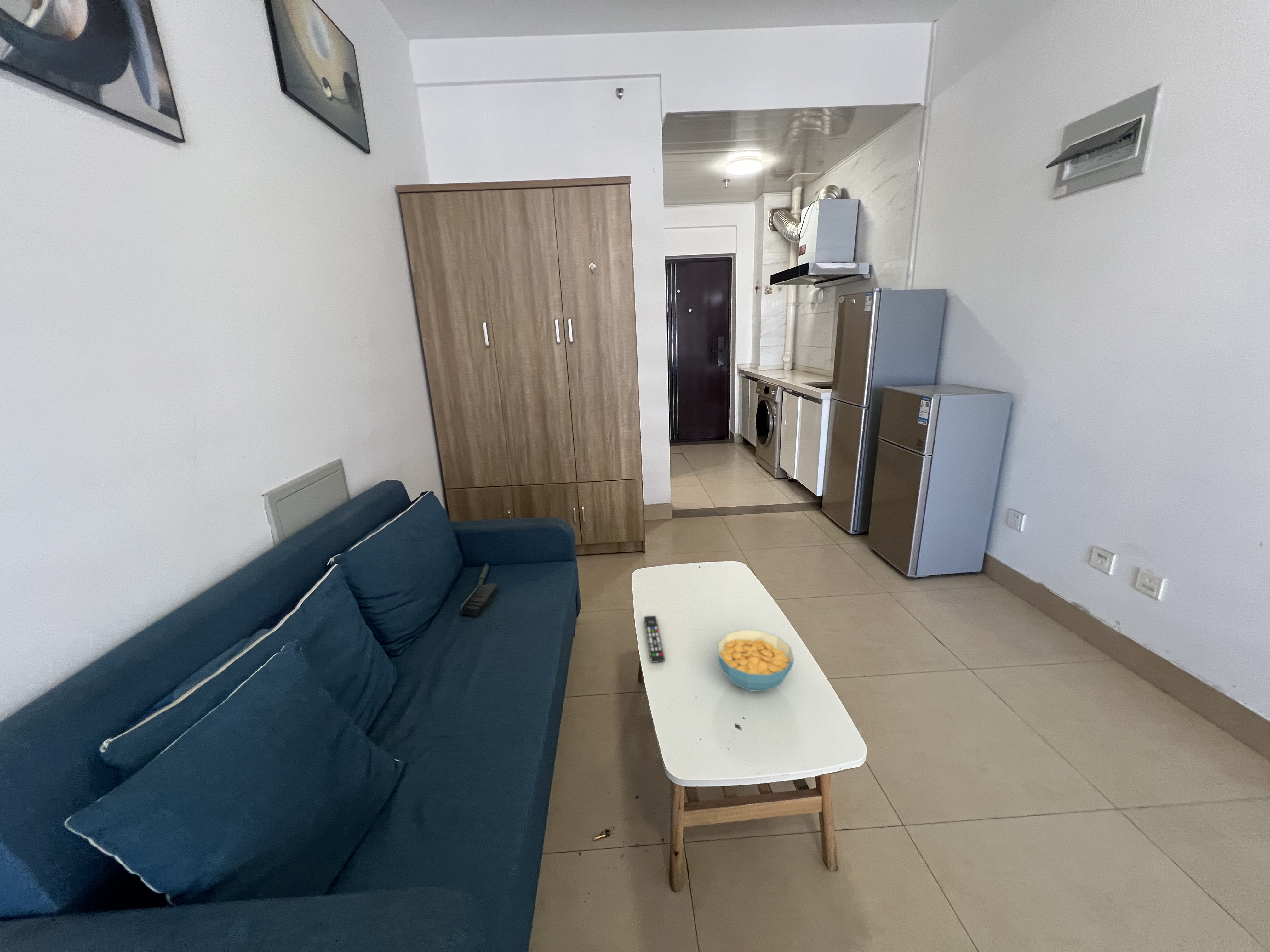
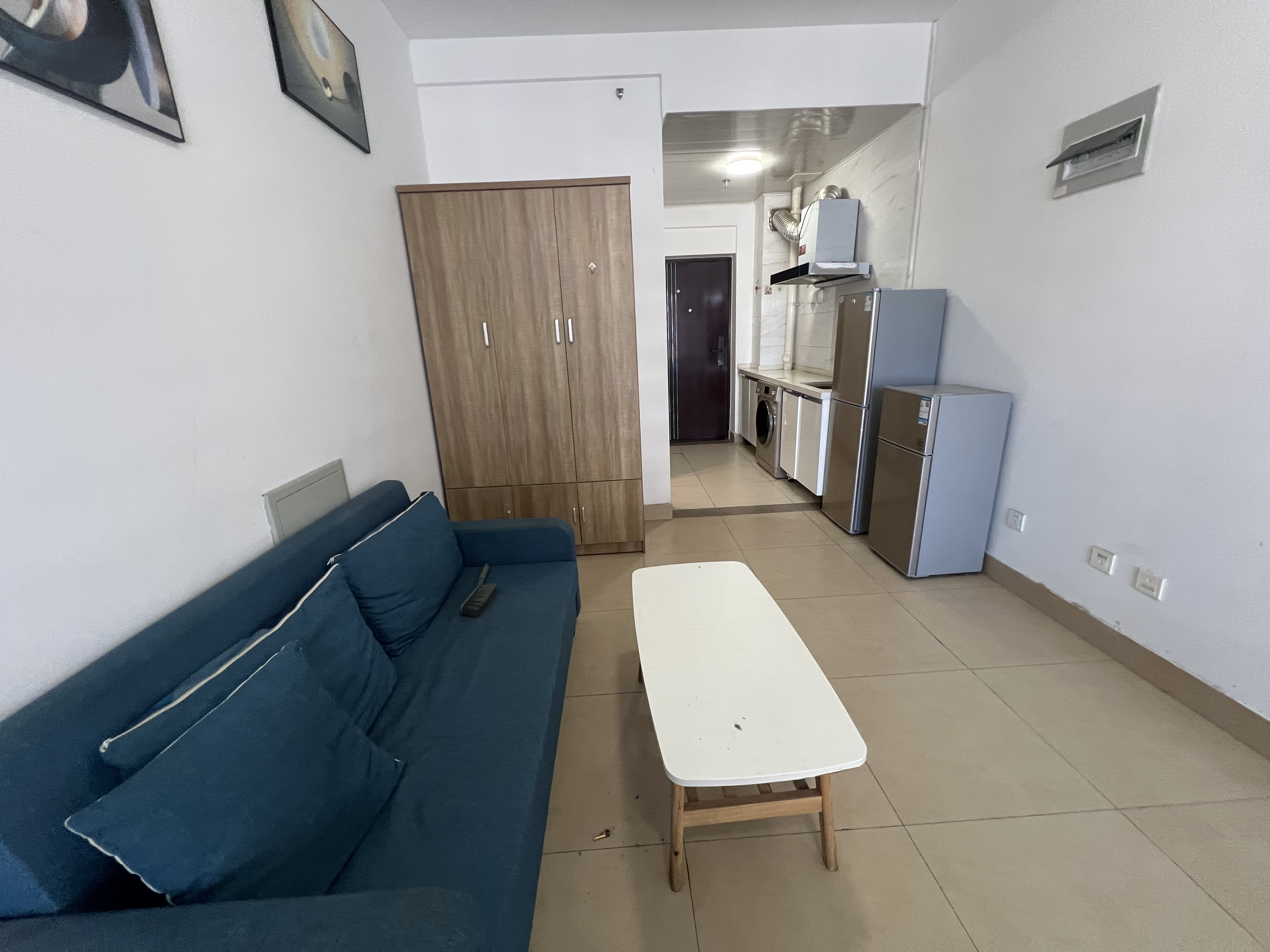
- cereal bowl (754, 666)
- remote control (654, 637)
